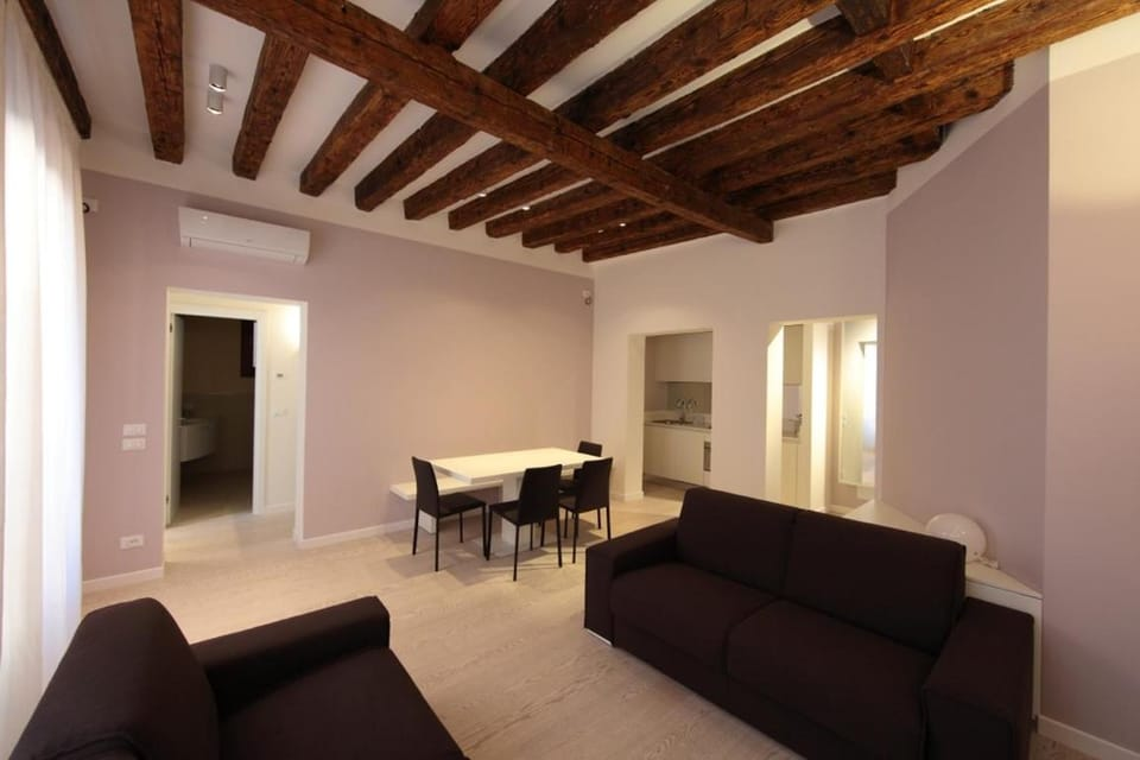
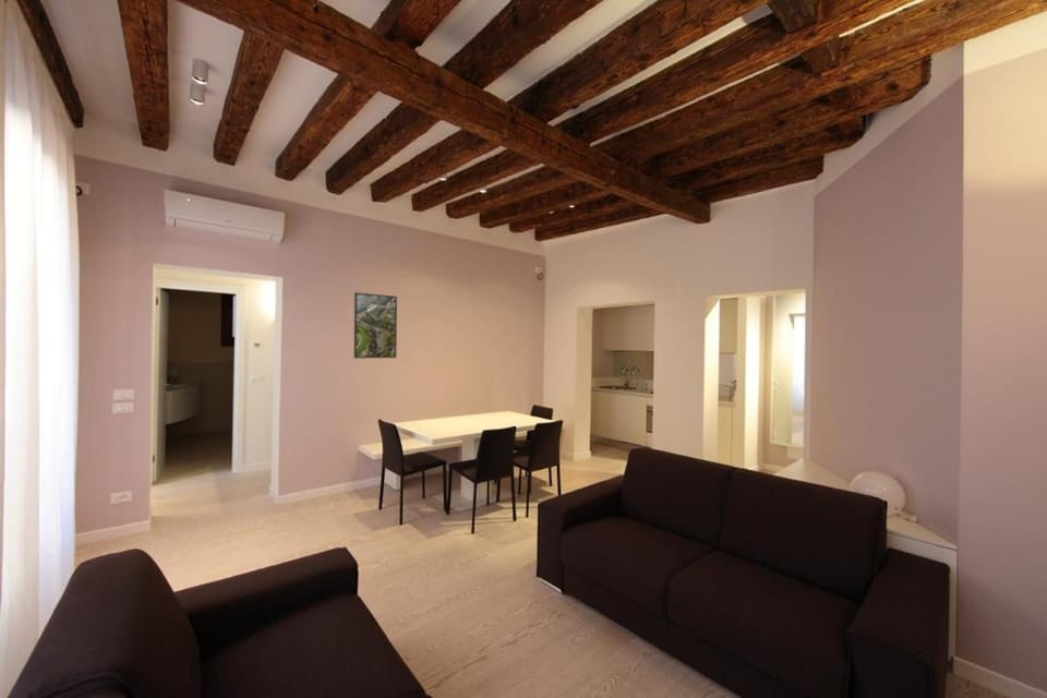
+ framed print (375, 326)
